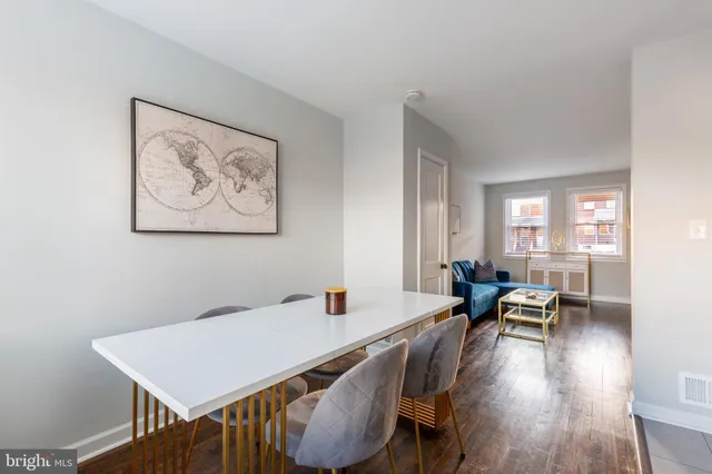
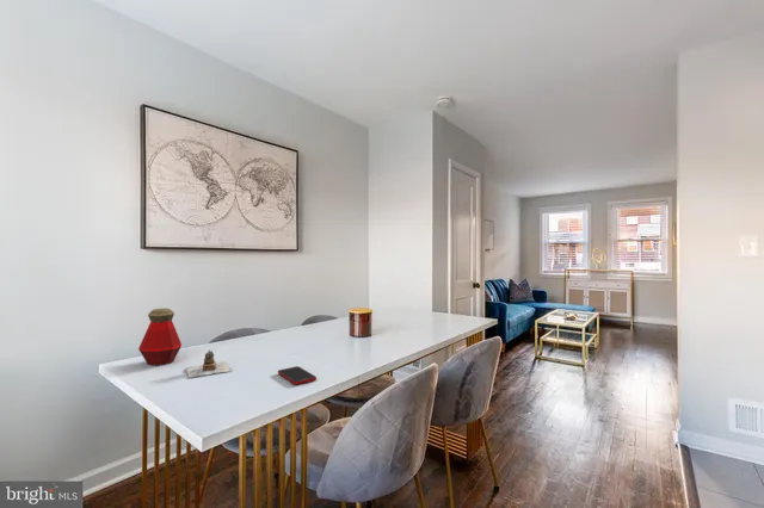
+ teapot (209, 359)
+ cell phone (296, 374)
+ bottle (160, 335)
